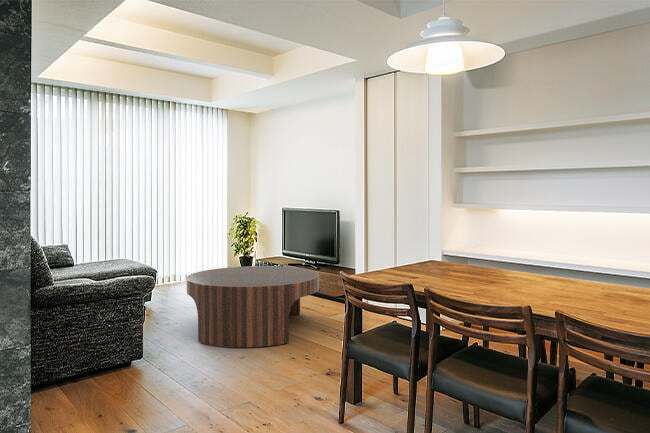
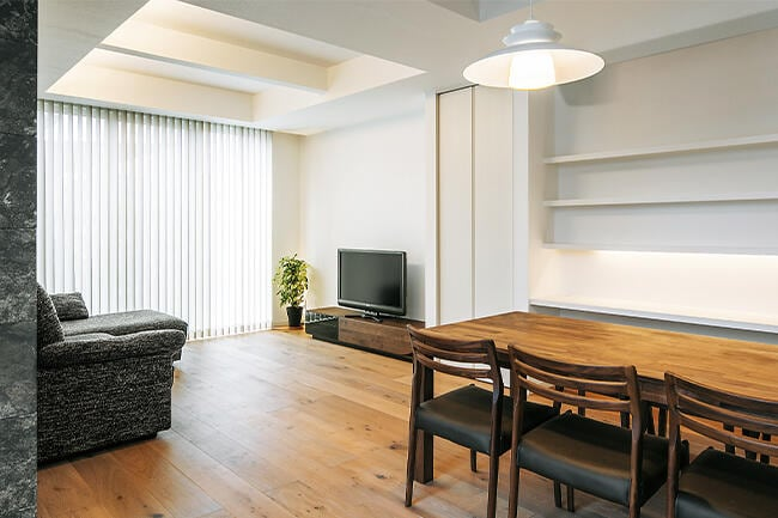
- coffee table (254, 301)
